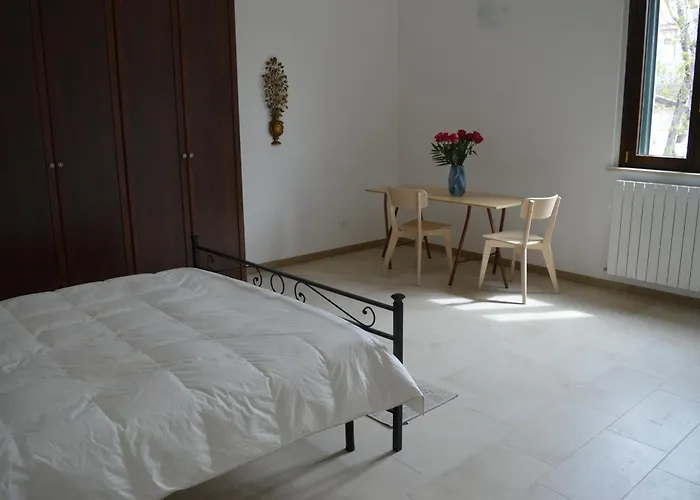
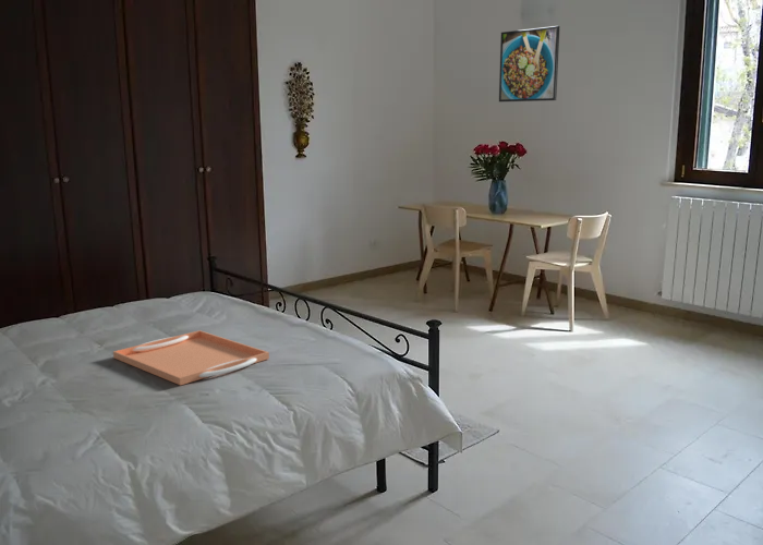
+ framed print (528, 65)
+ serving tray (191, 354)
